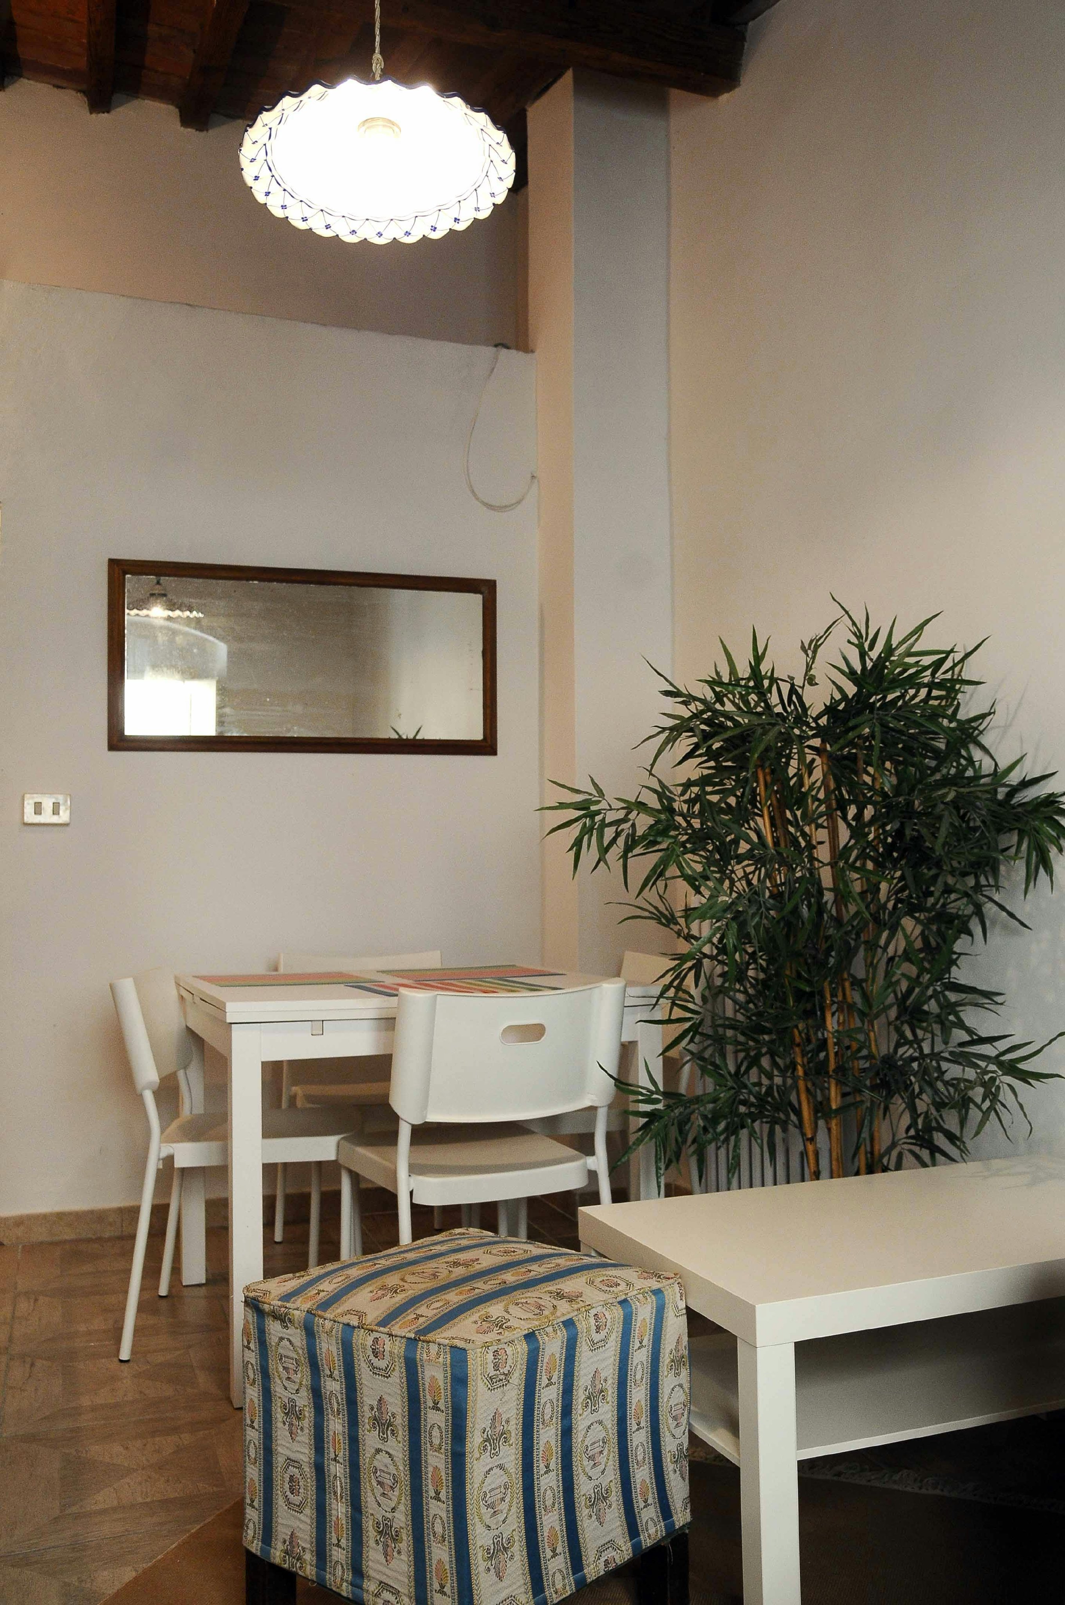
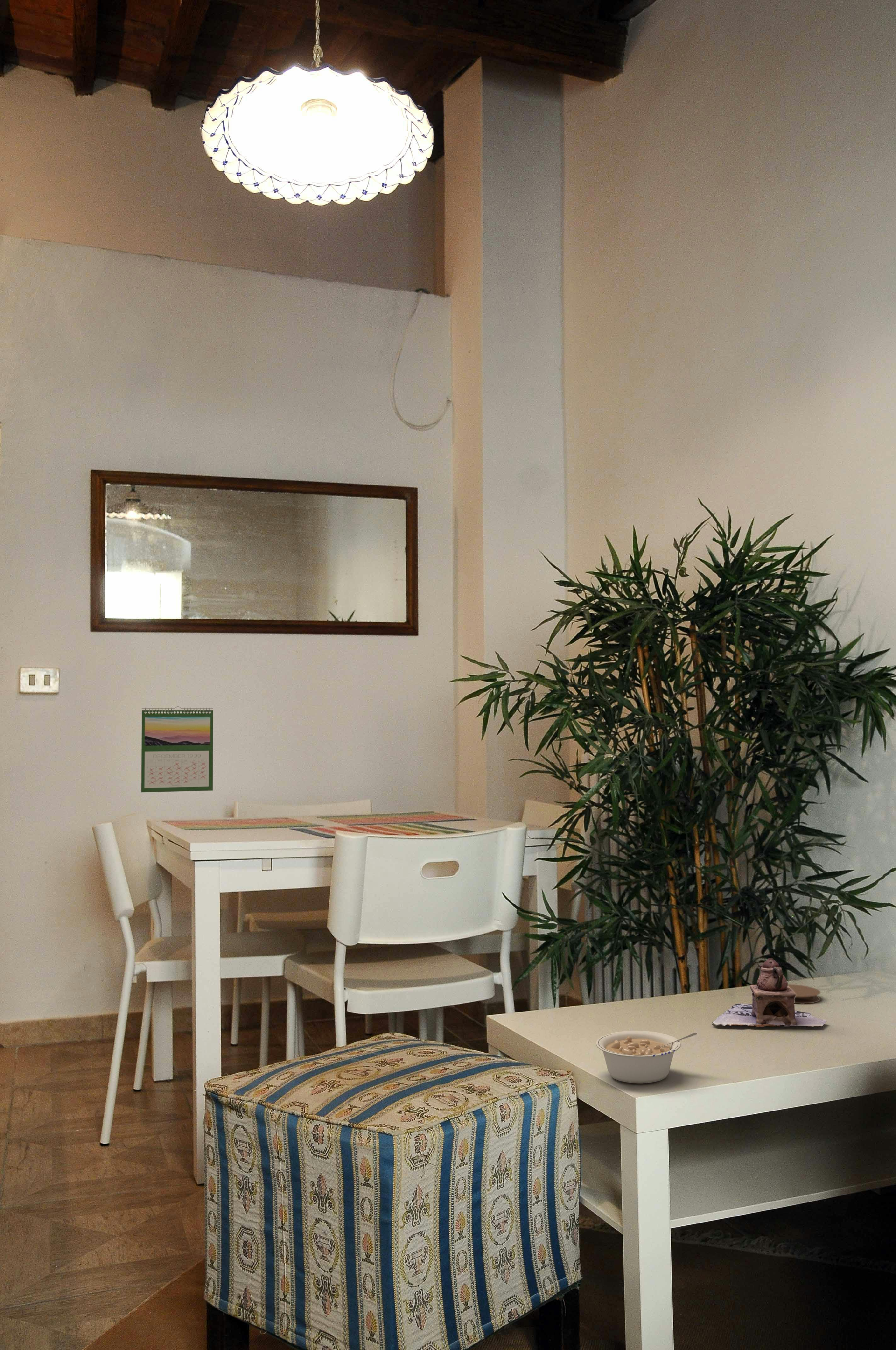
+ teapot (772, 989)
+ calendar (178, 748)
+ legume (640, 1054)
+ coaster (795, 993)
